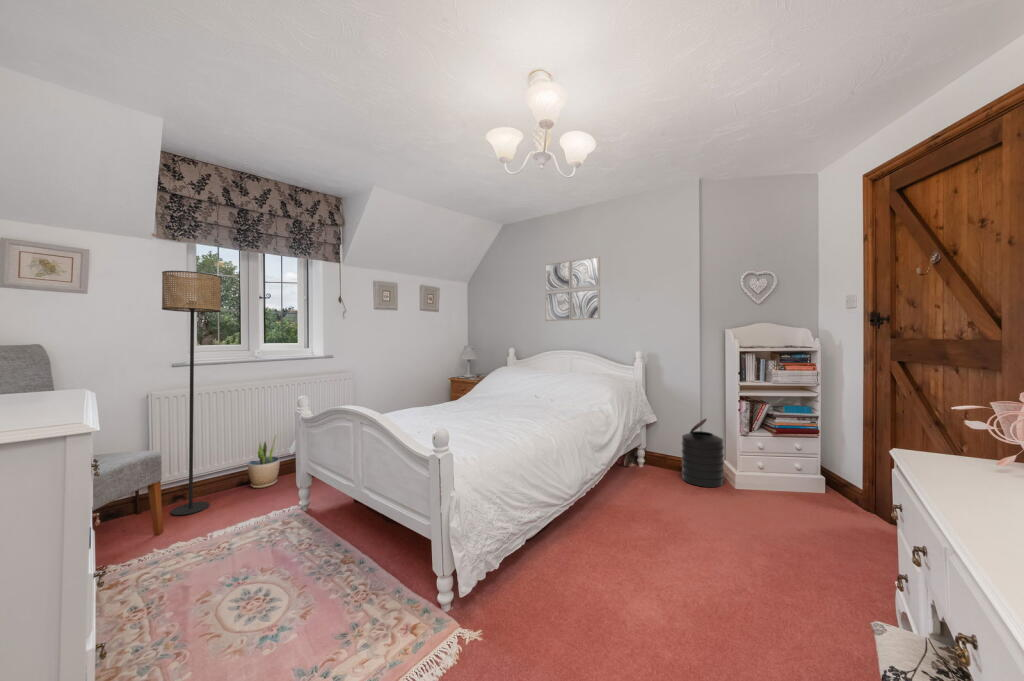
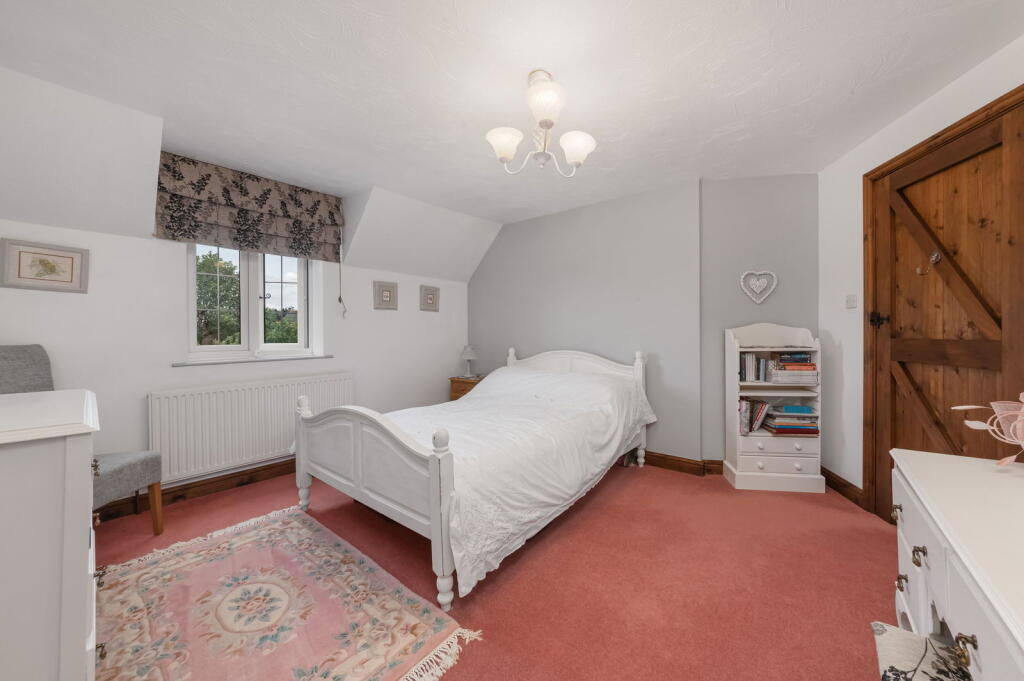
- trash can (702, 449)
- potted plant (263, 459)
- wall art (570, 289)
- floor lamp (191, 391)
